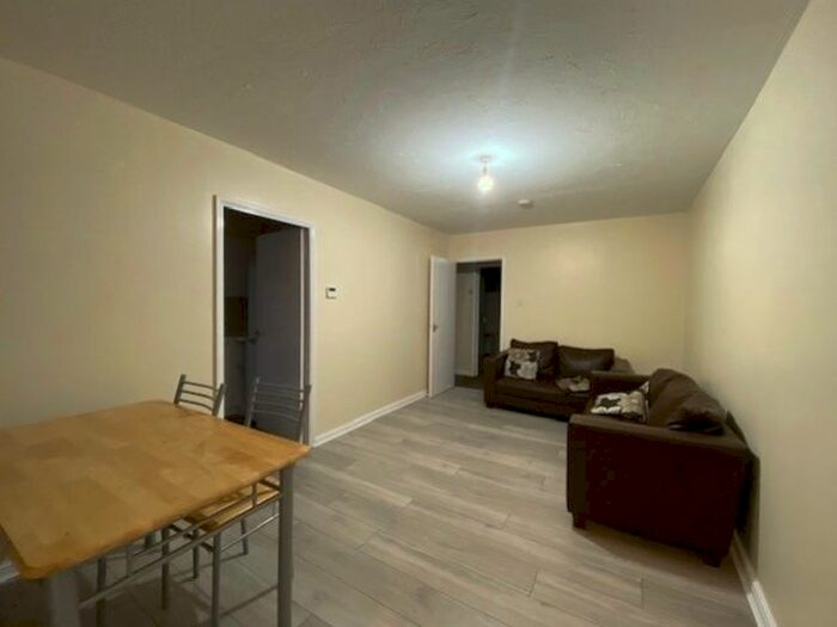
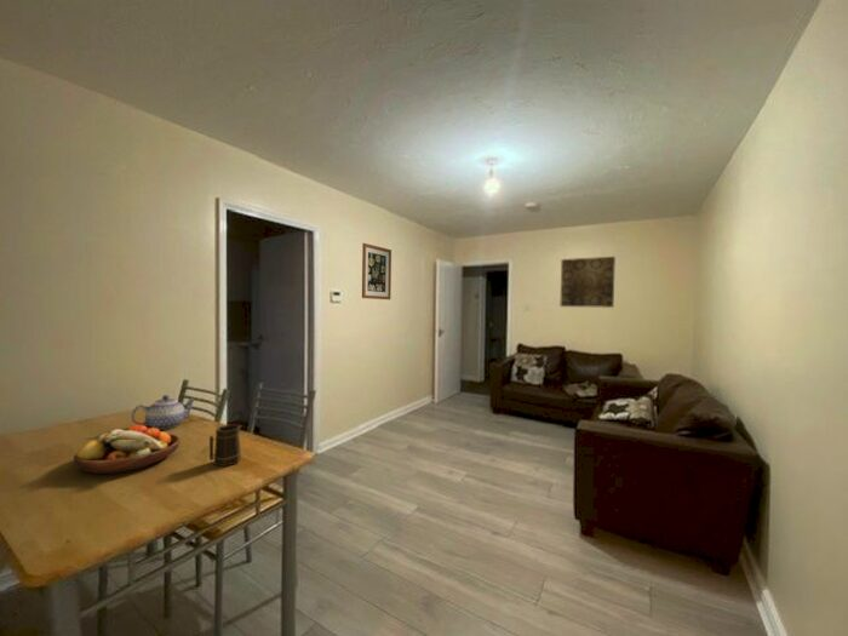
+ fruit bowl (131, 442)
+ teapot (165, 411)
+ wall art (377, 273)
+ wall art (586, 282)
+ mug (225, 445)
